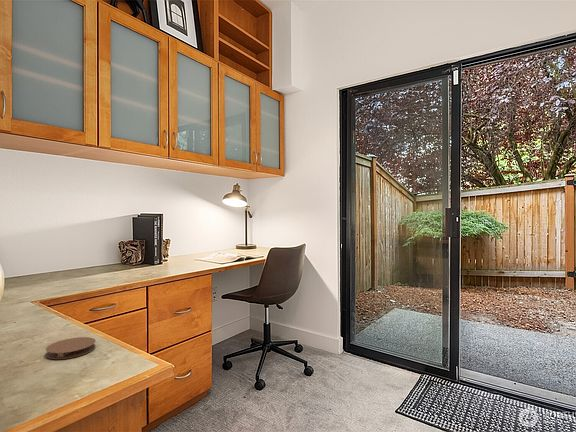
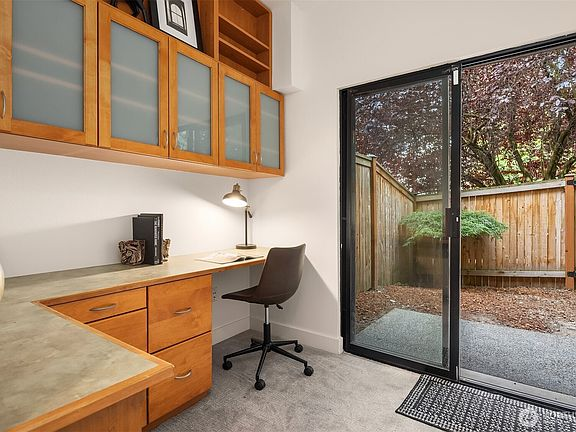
- coaster (71, 347)
